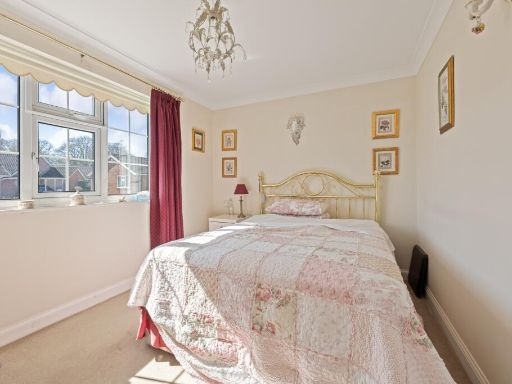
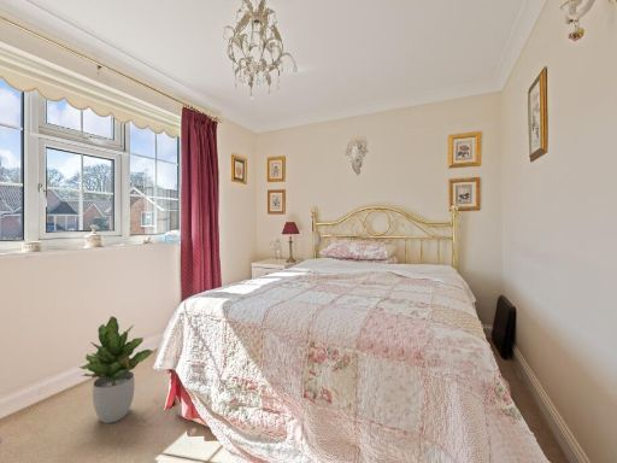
+ potted plant (114, 368)
